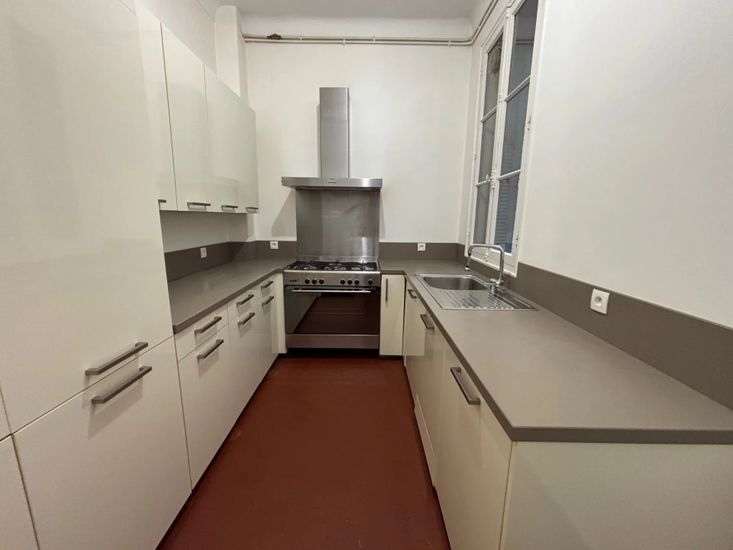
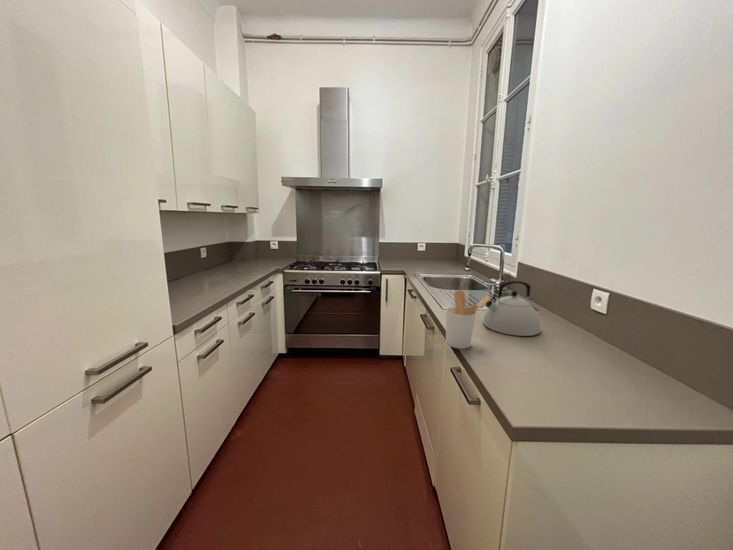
+ utensil holder (467, 319)
+ kettle (512, 303)
